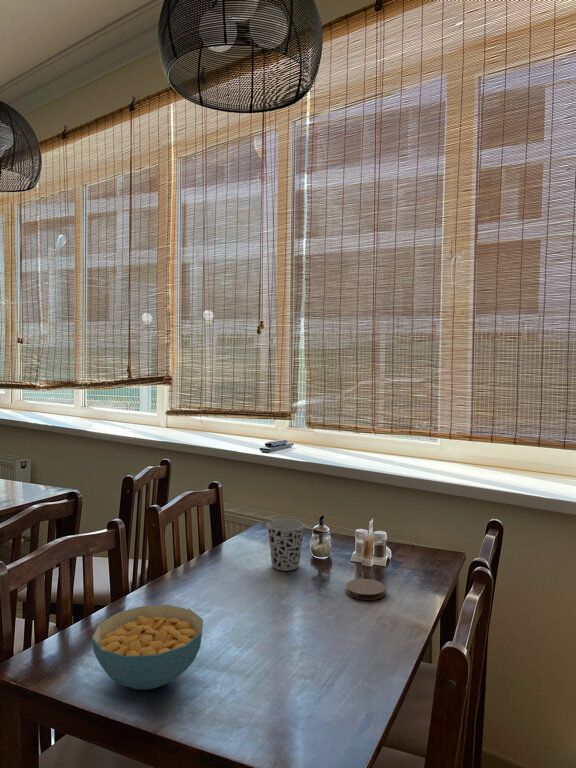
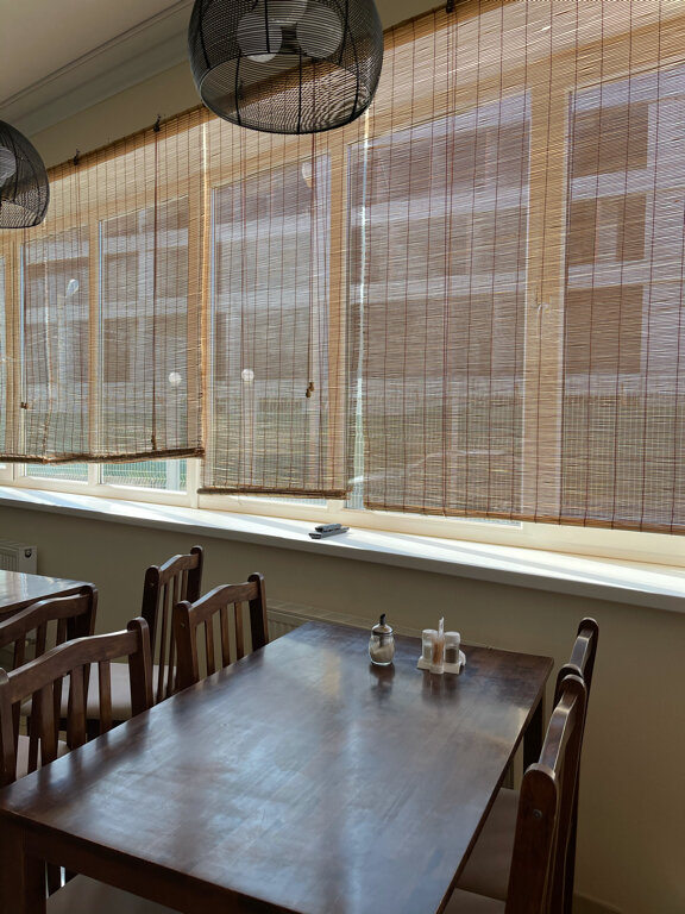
- cereal bowl (149, 654)
- cup (285, 545)
- coaster (365, 589)
